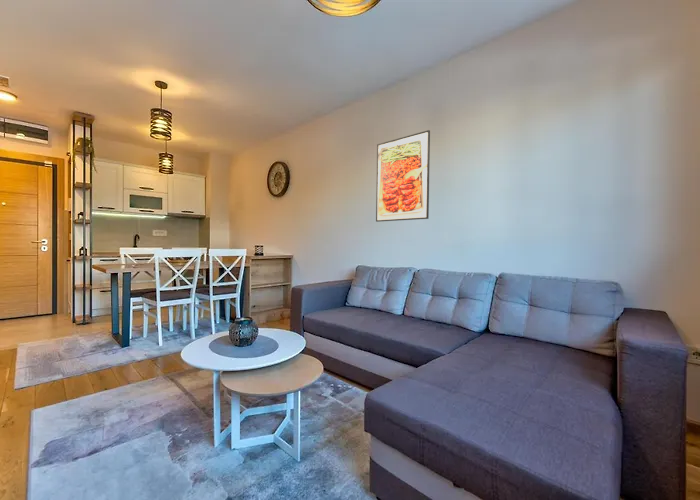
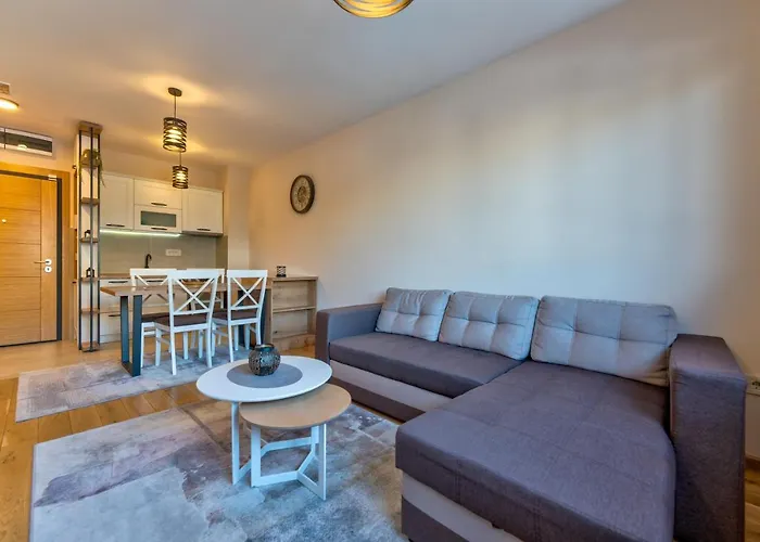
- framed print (401, 179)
